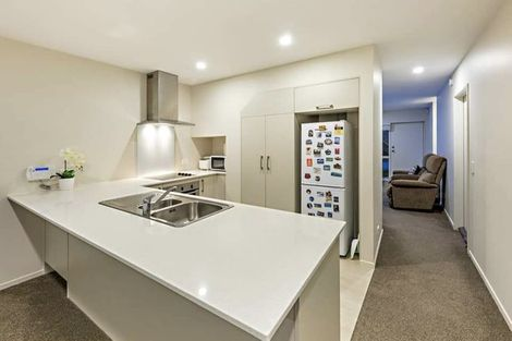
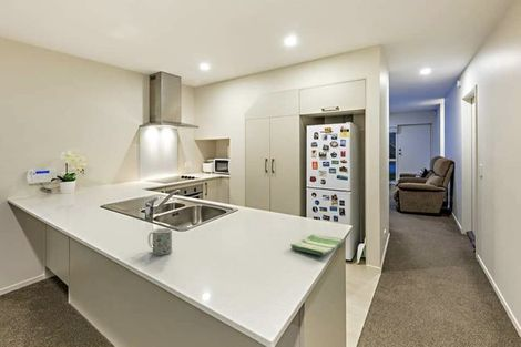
+ mug (159, 241)
+ dish towel (317, 243)
